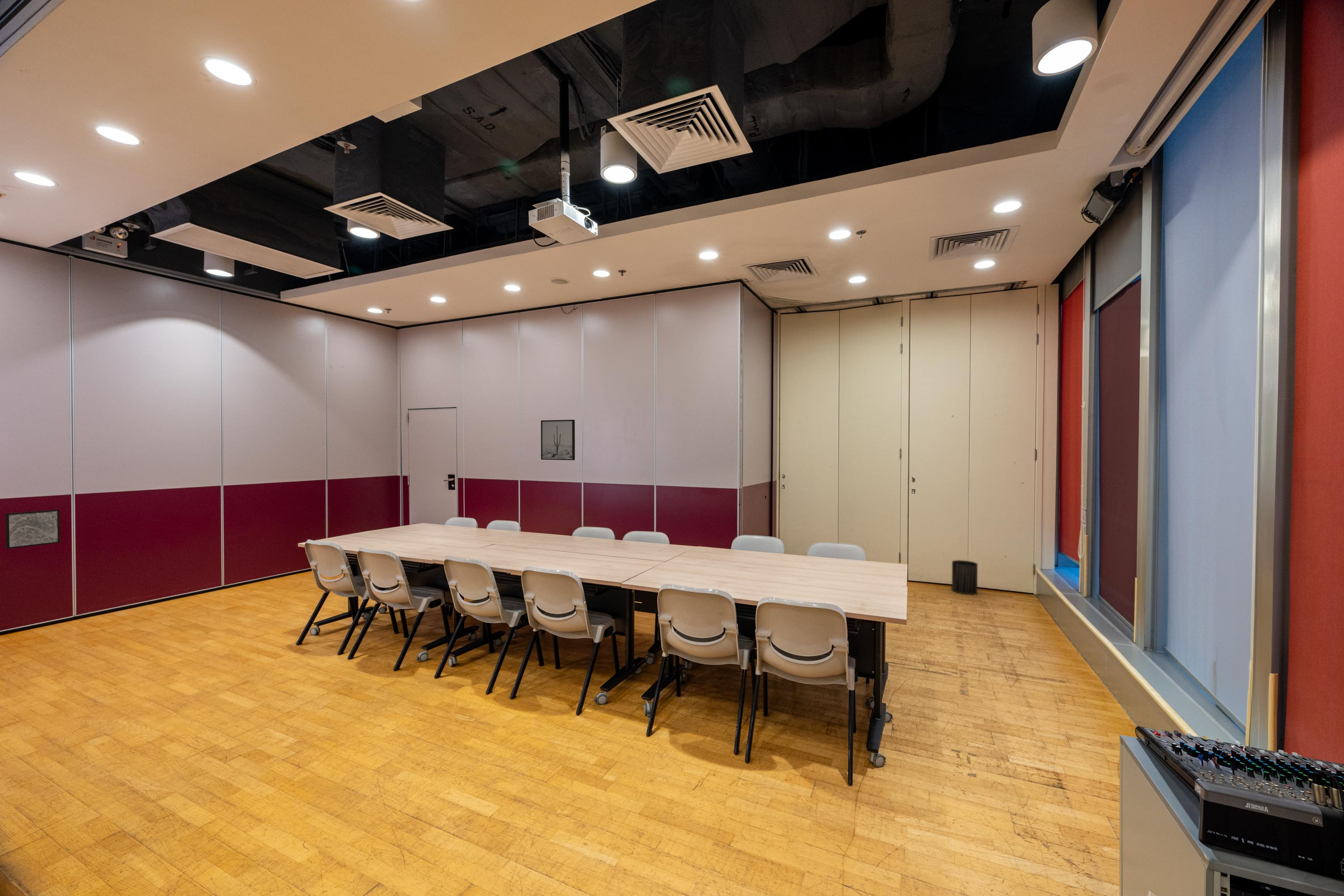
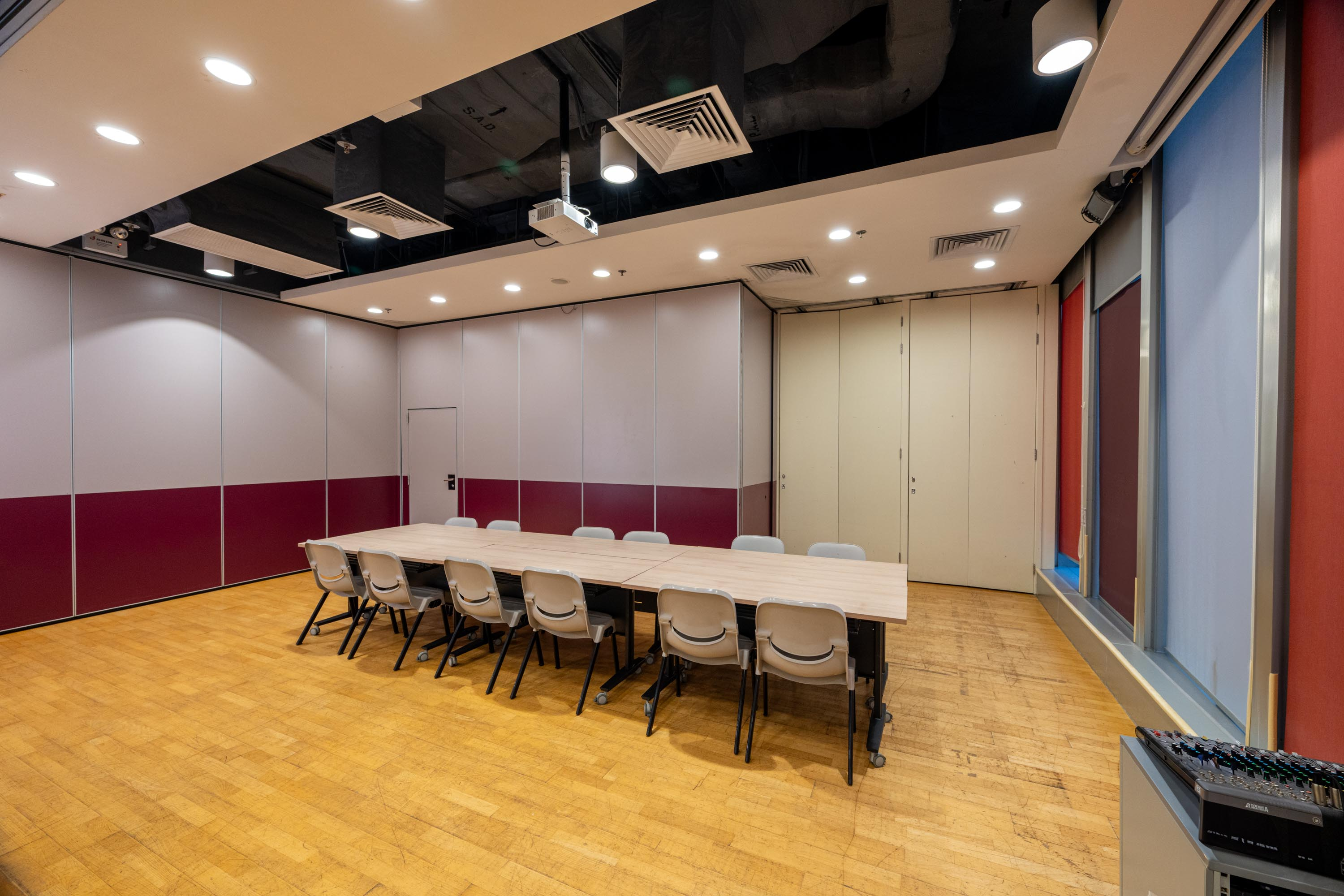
- wall art (557, 440)
- wall art (33, 528)
- trash can (965, 577)
